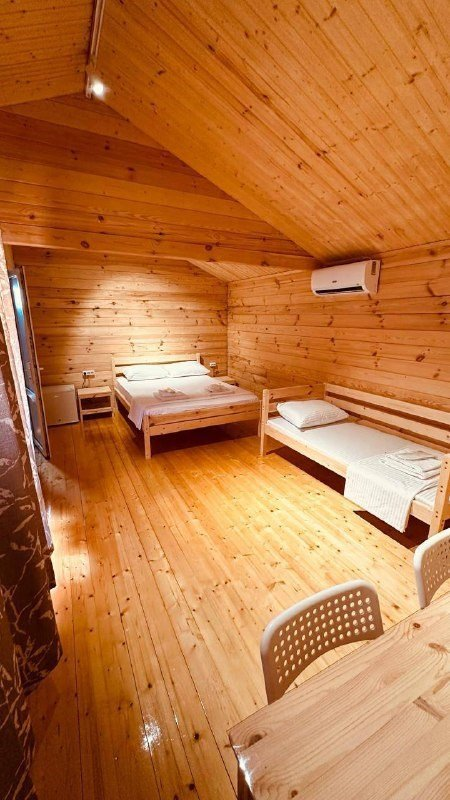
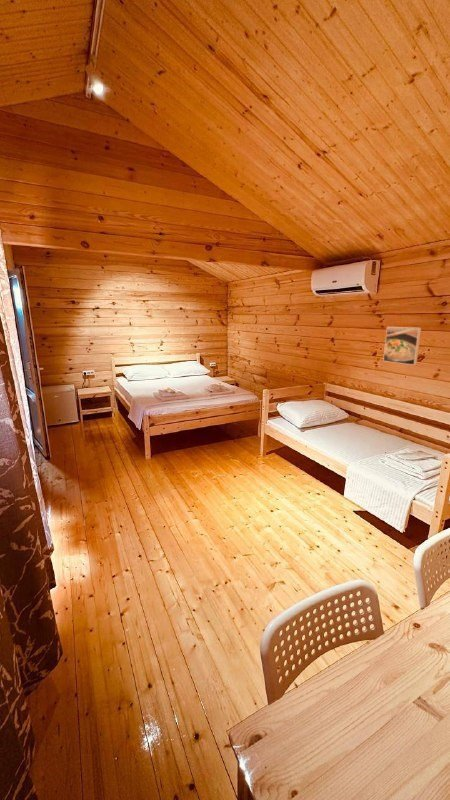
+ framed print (401, 345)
